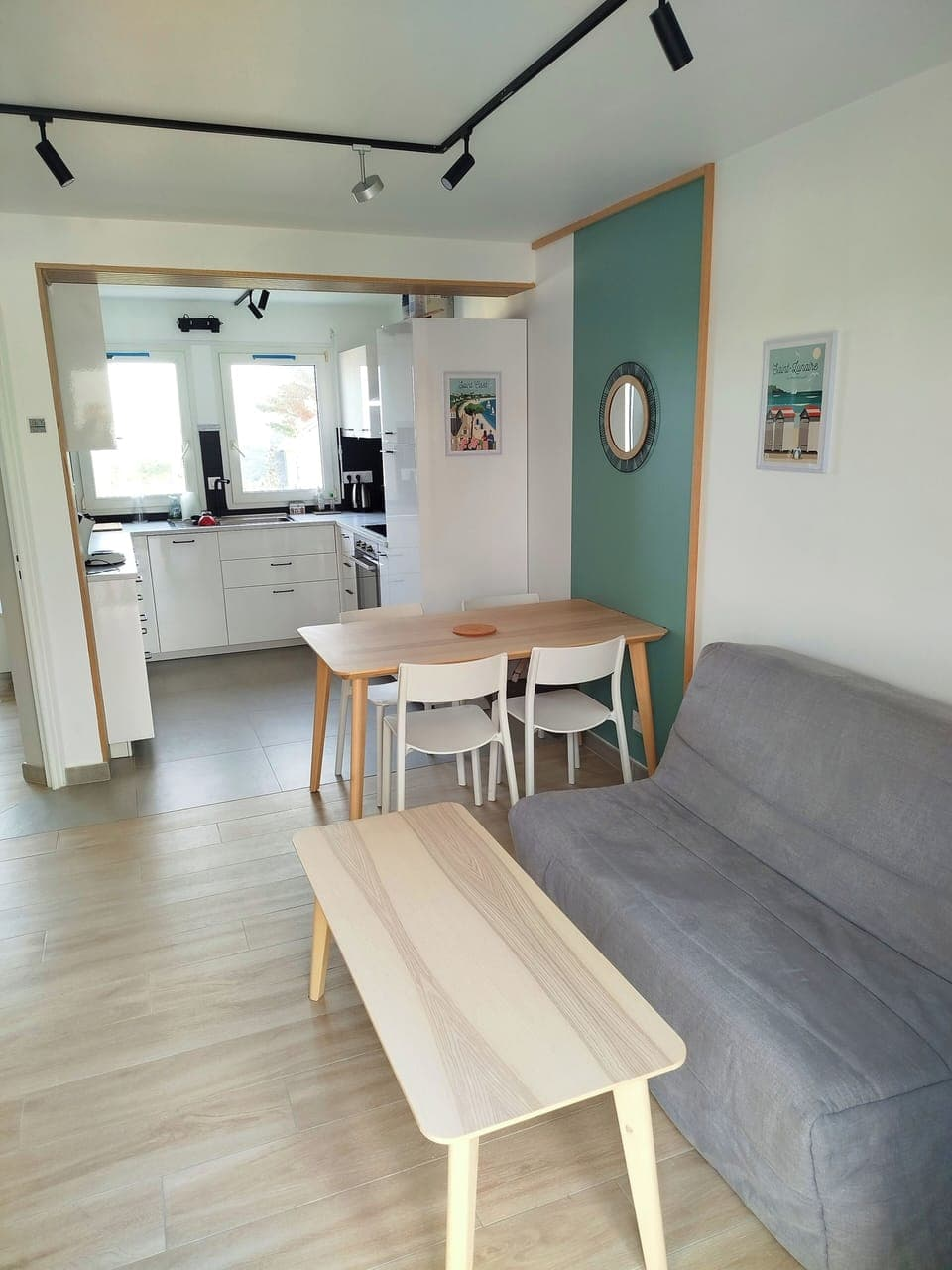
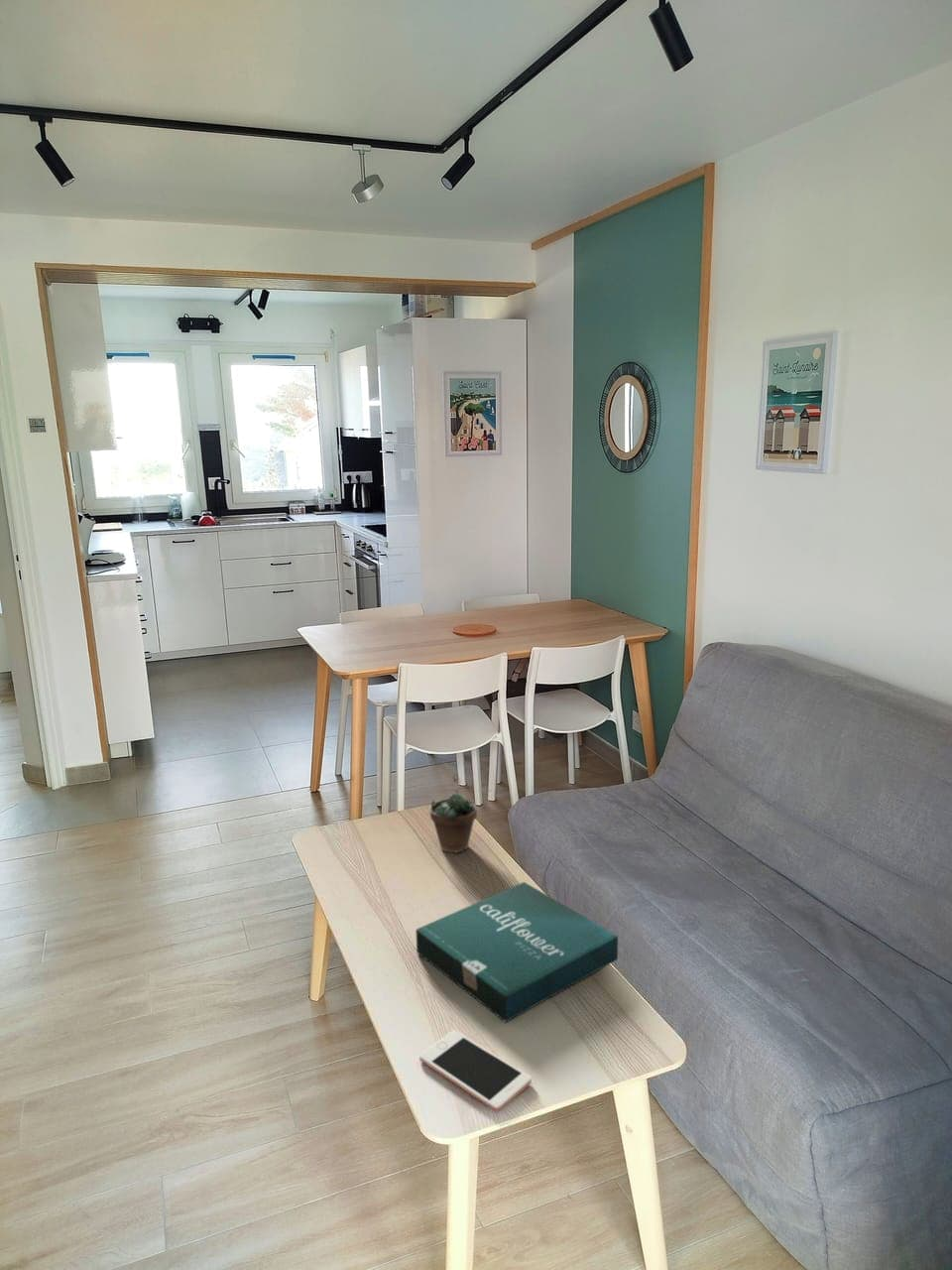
+ succulent plant (453, 811)
+ pizza box (516, 944)
+ cell phone (474, 1069)
